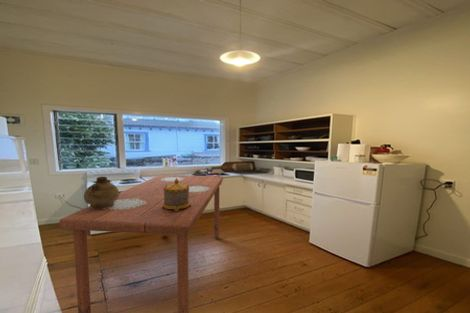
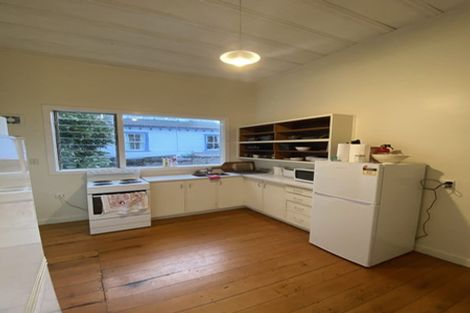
- ceramic jug (101, 191)
- decorative container (176, 192)
- table (169, 228)
